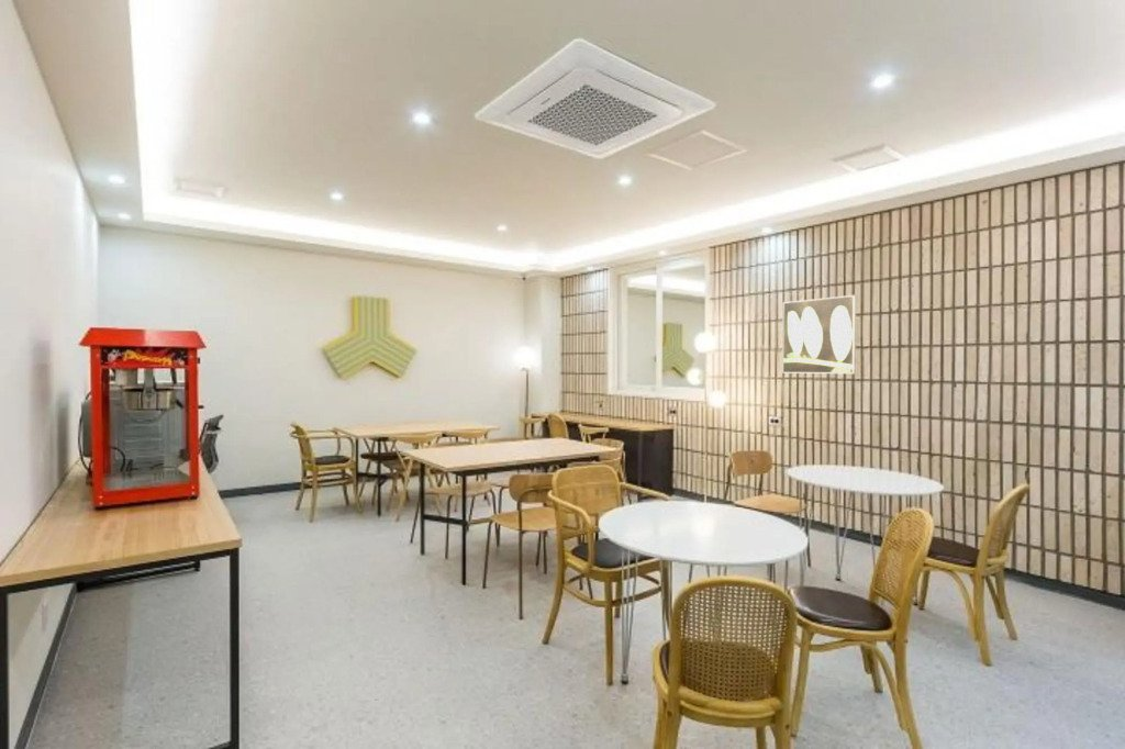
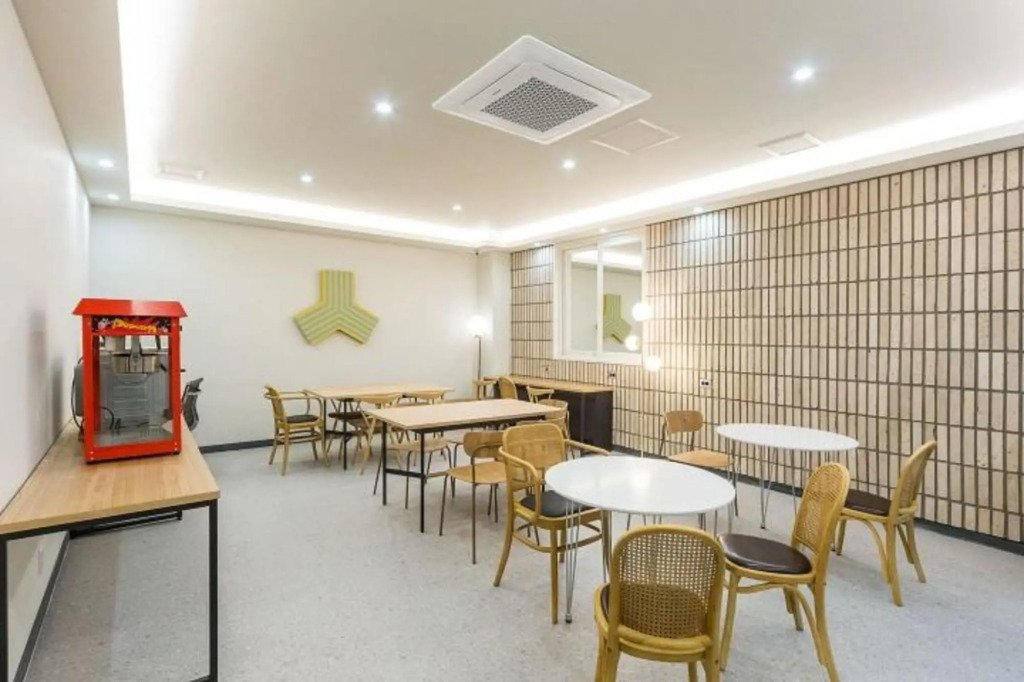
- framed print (816, 336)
